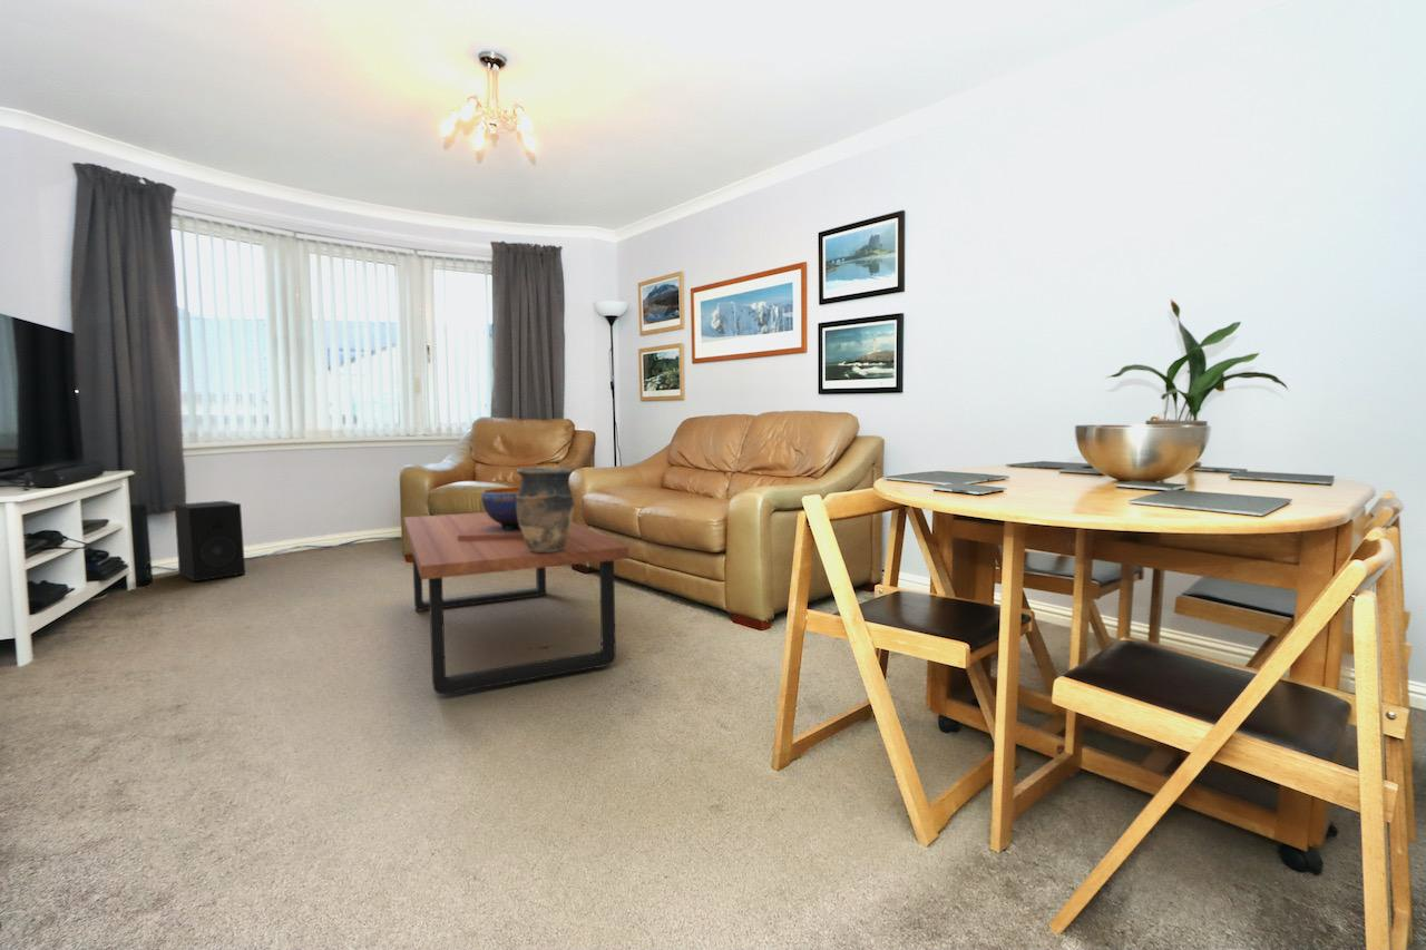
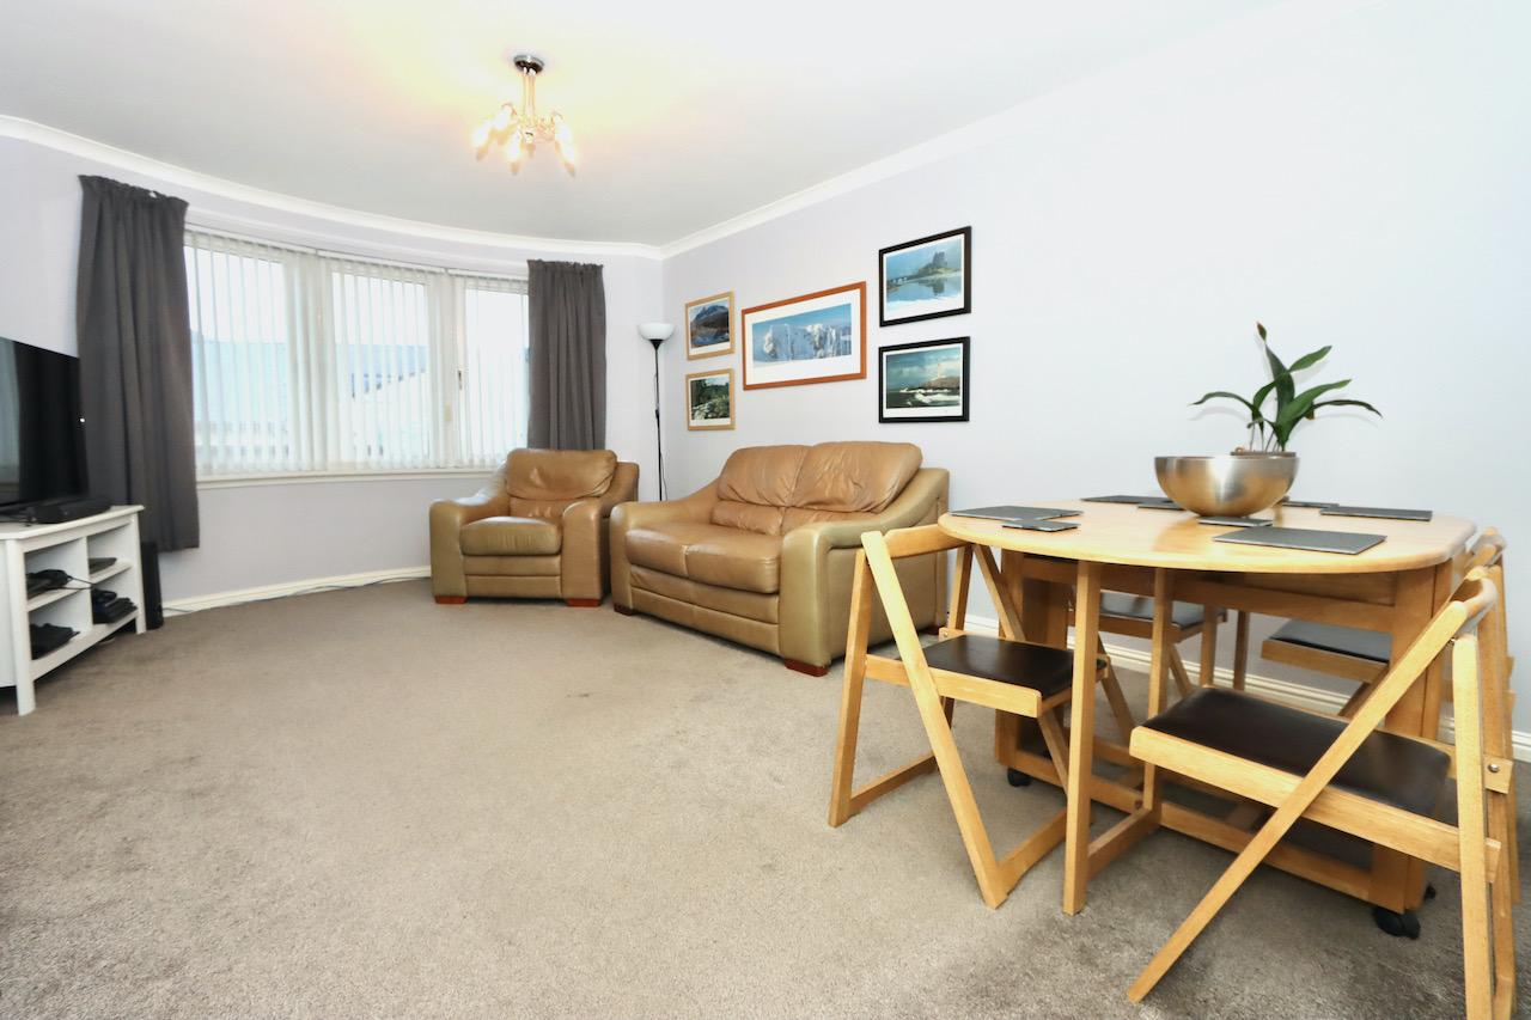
- vase (545, 509)
- speaker (209, 539)
- decorative bowl (514, 510)
- coffee table (498, 571)
